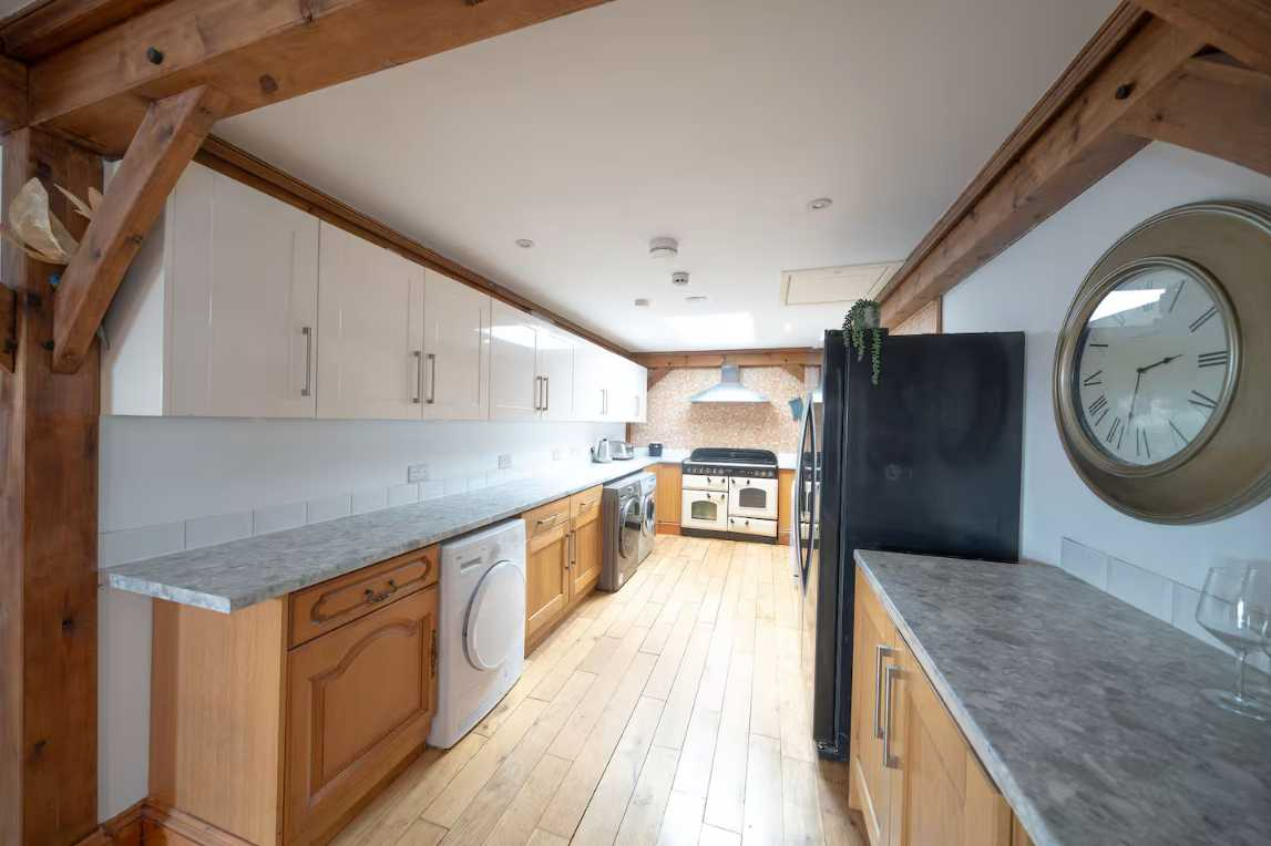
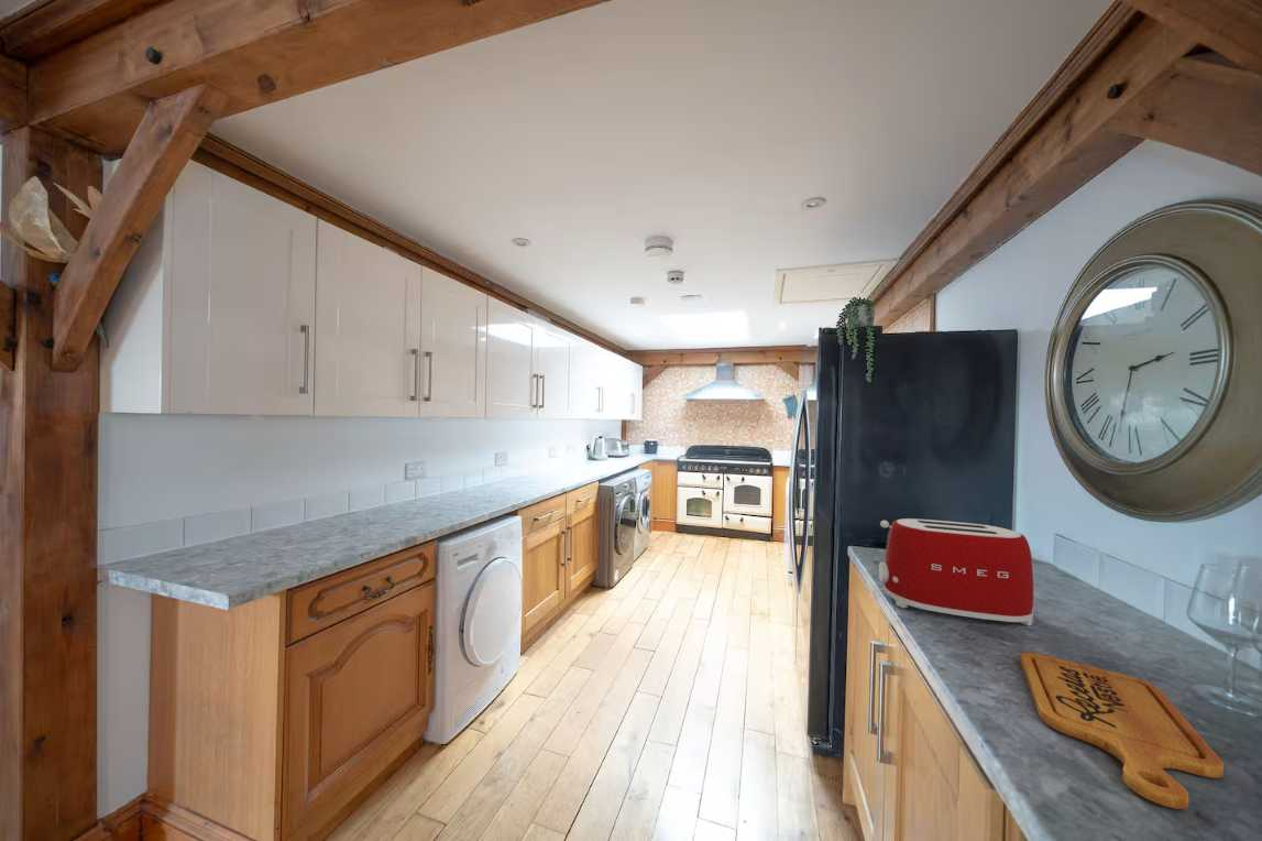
+ cutting board (1112, 719)
+ toaster (951, 565)
